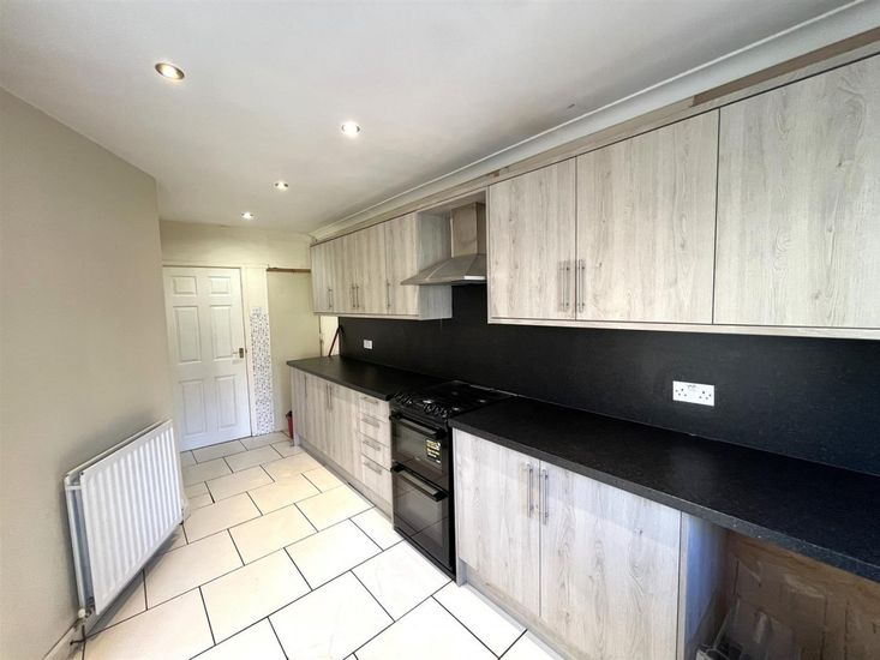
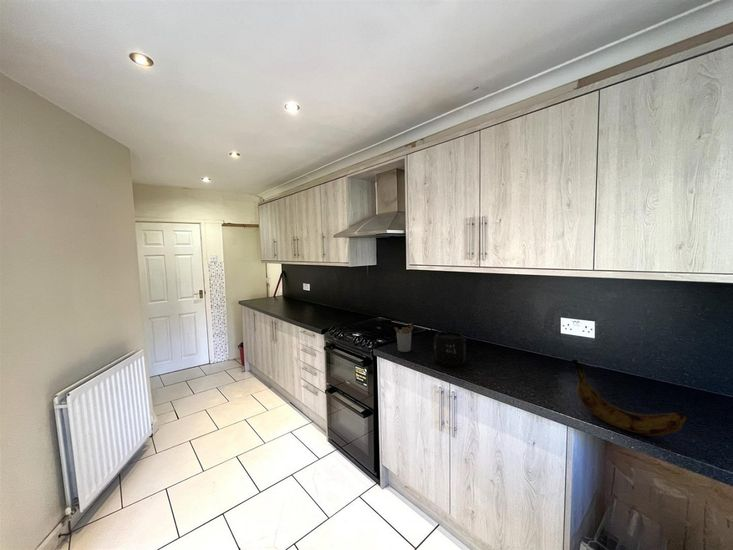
+ utensil holder (405, 337)
+ banana (616, 407)
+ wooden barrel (449, 348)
